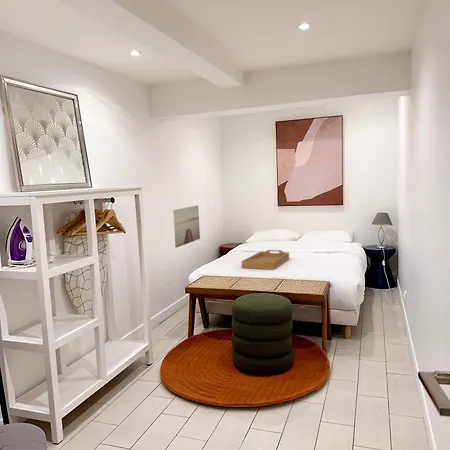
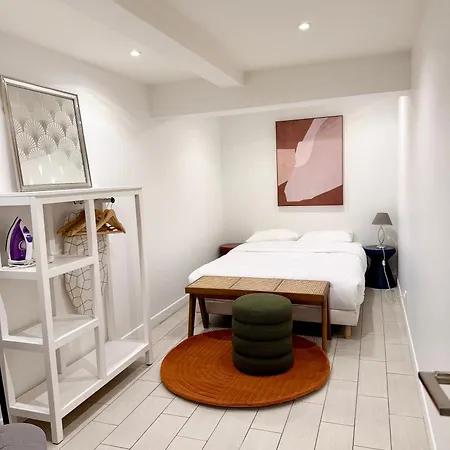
- wall art (187, 225)
- serving tray (266, 258)
